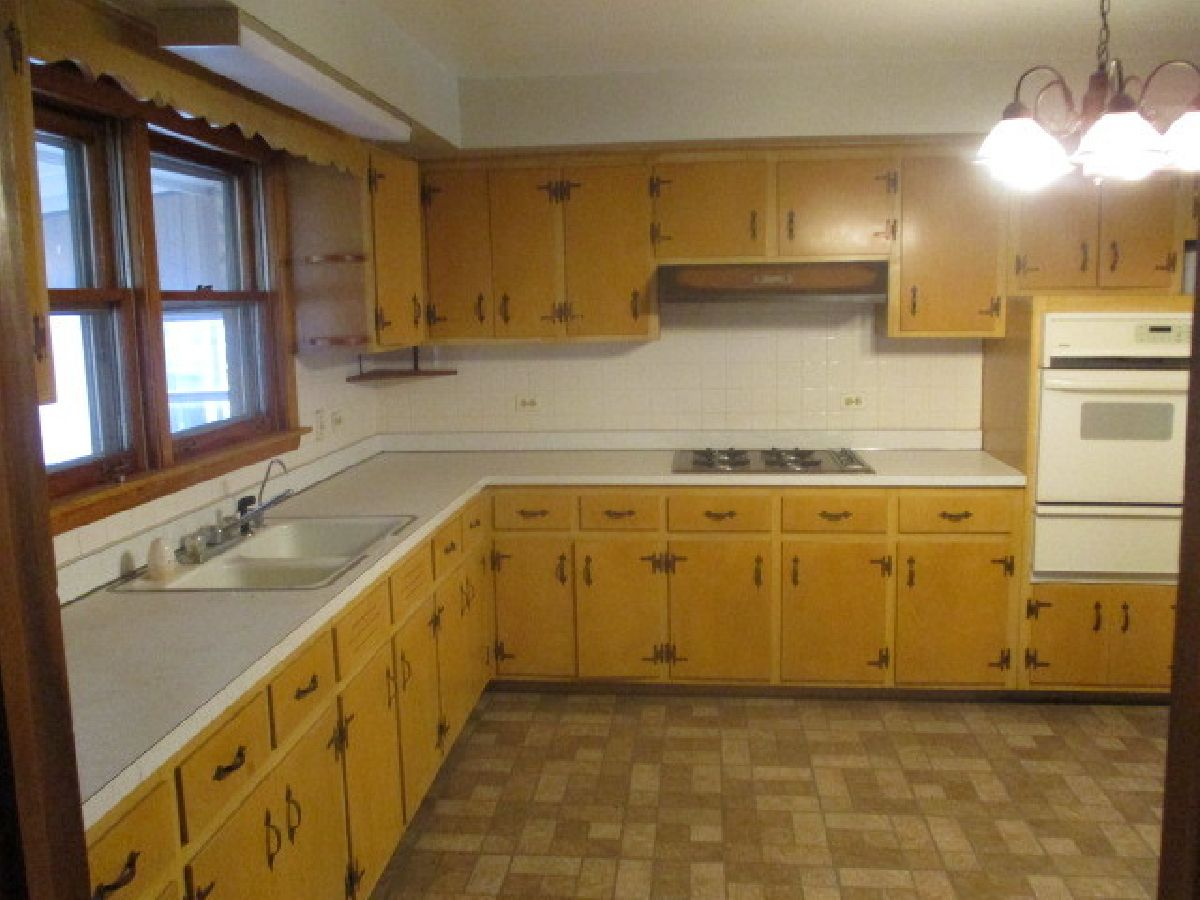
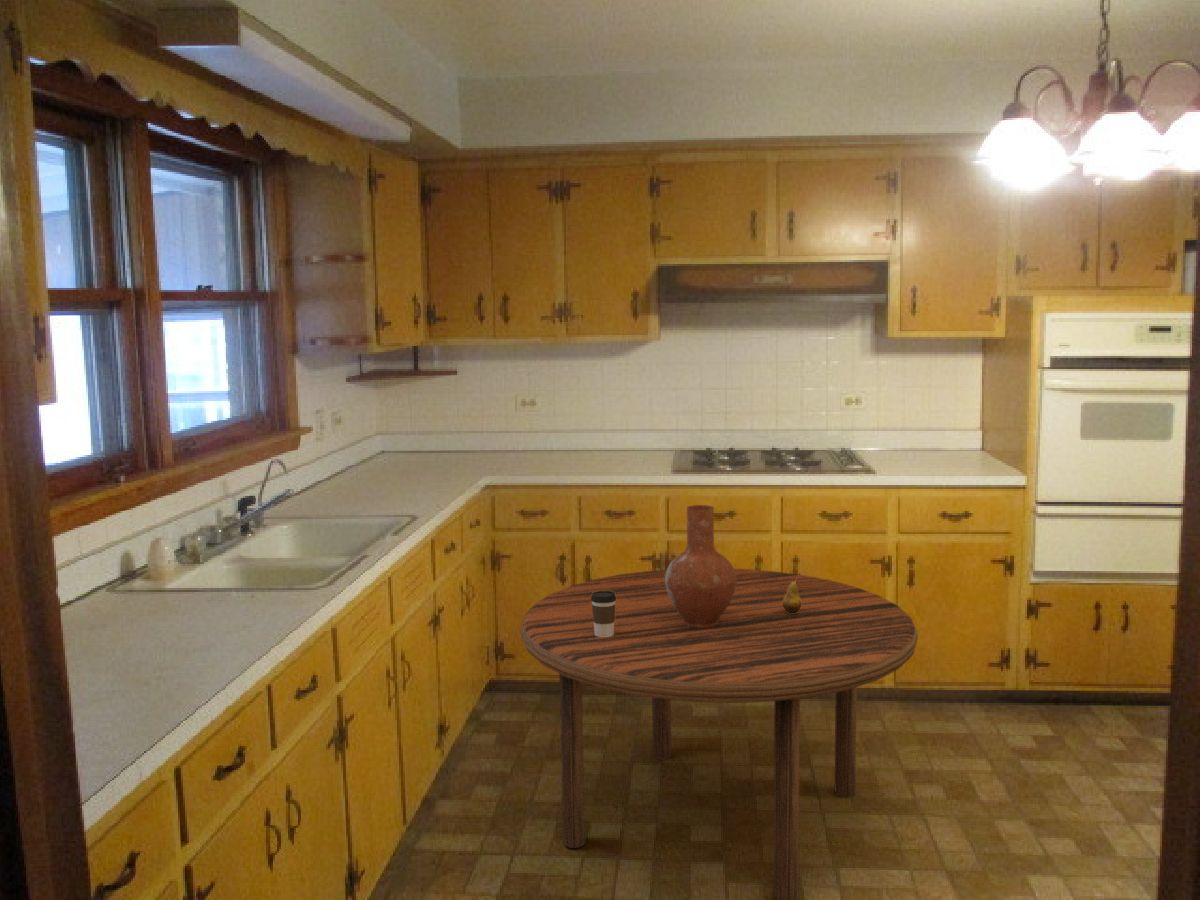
+ fruit (792, 592)
+ coffee cup (603, 613)
+ vase (700, 564)
+ dining table (715, 702)
